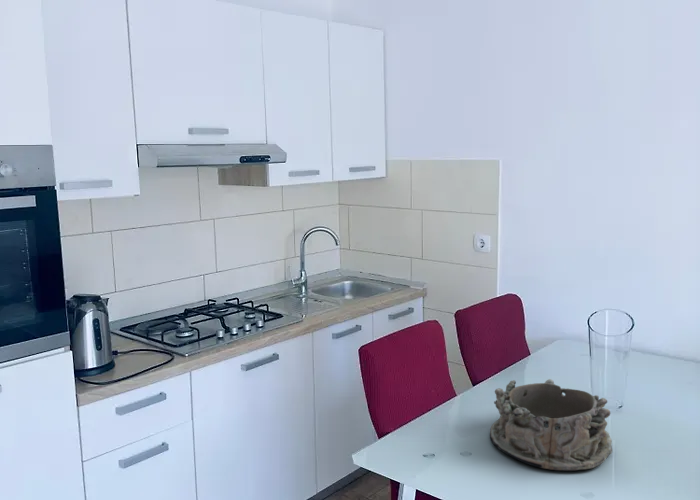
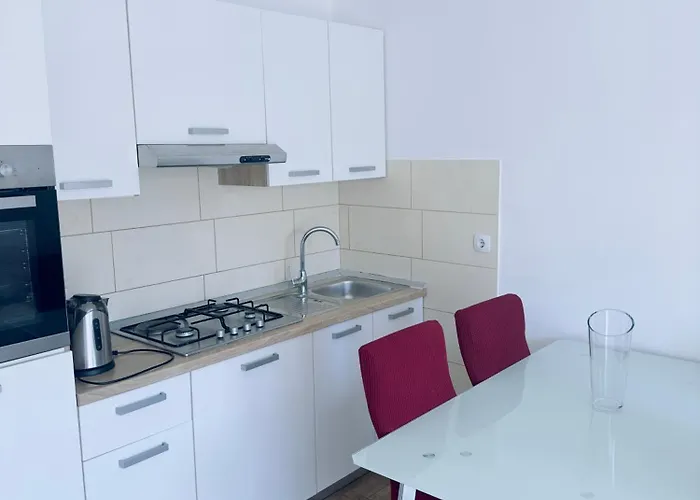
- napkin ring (549, 416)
